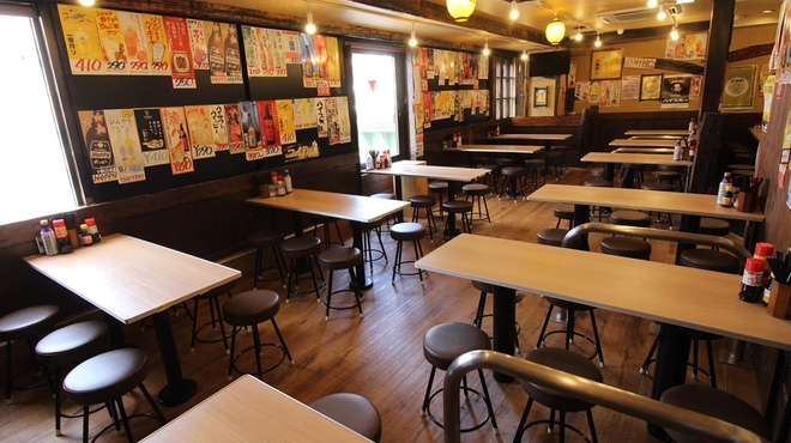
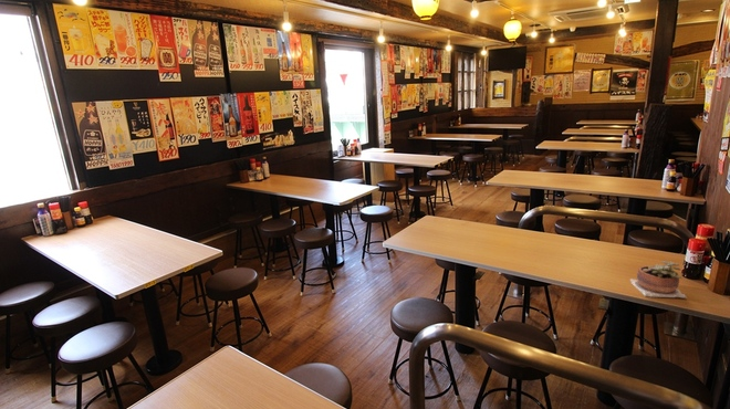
+ succulent plant (658, 274)
